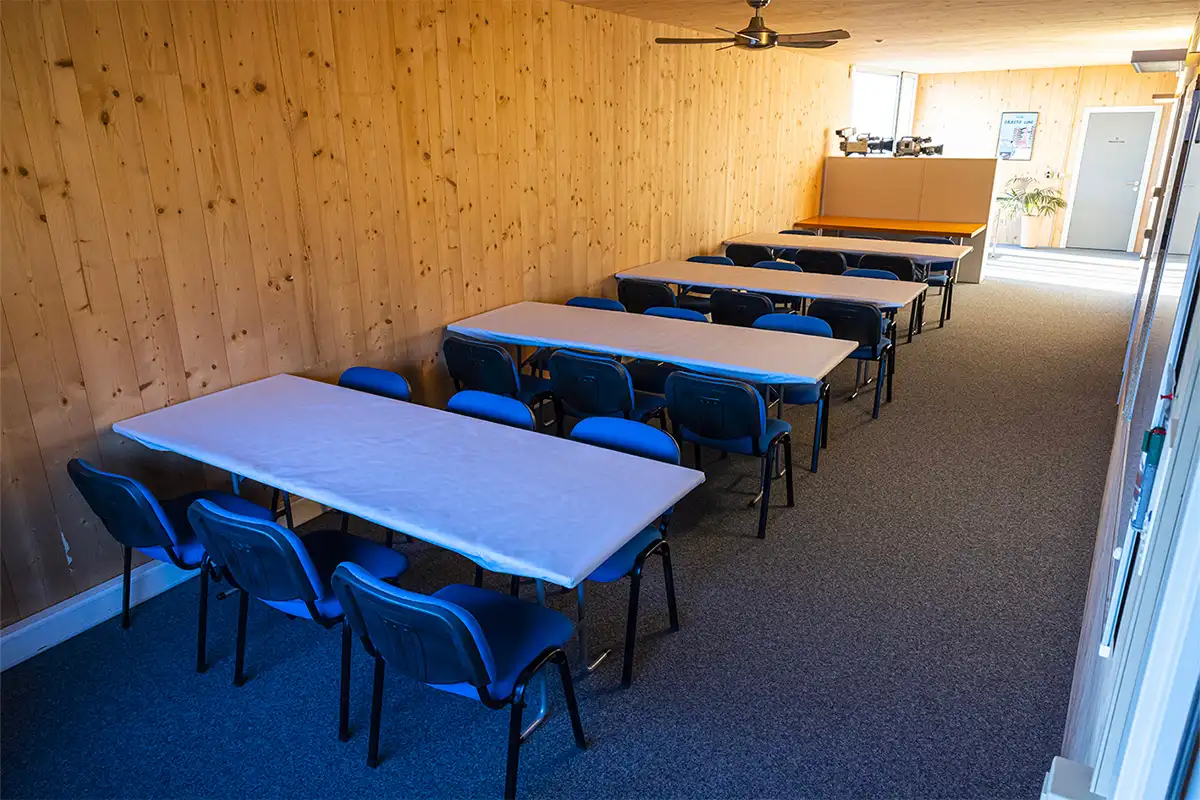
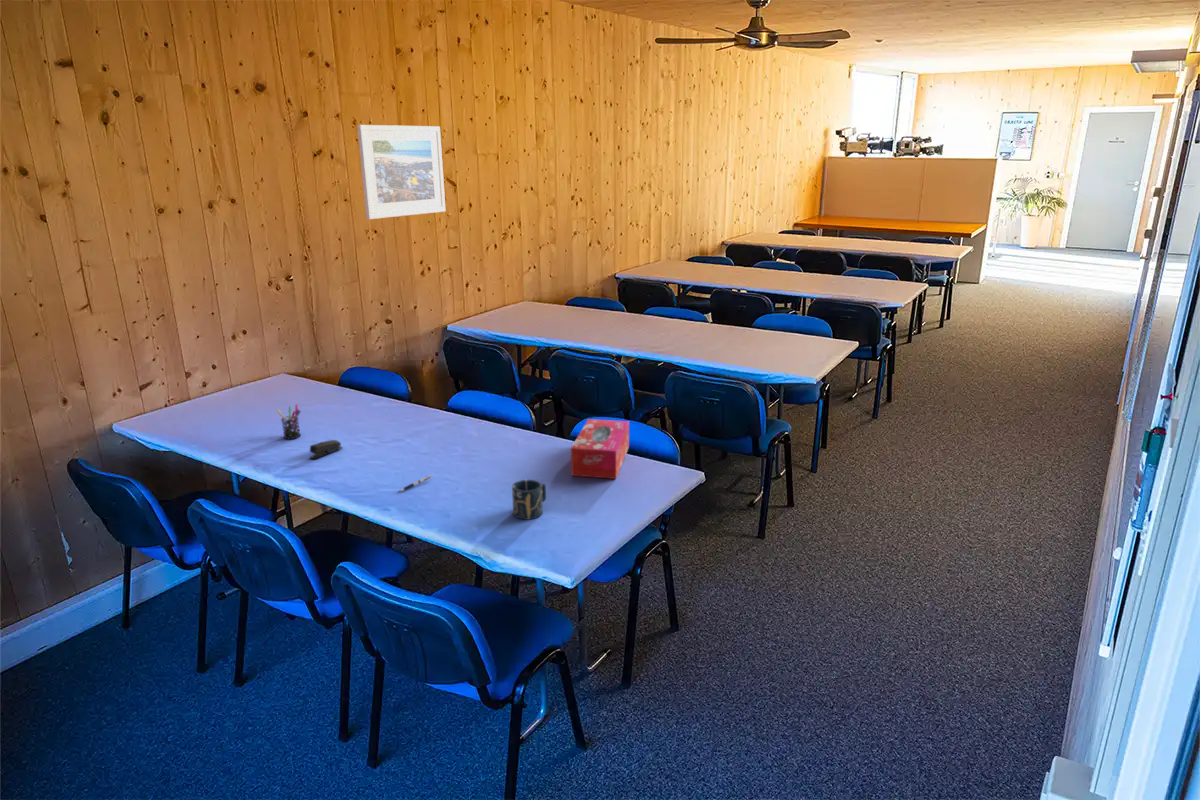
+ stapler (325, 446)
+ cup (530, 497)
+ tissue box (601, 447)
+ pen holder (291, 420)
+ pen (416, 483)
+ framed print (404, 171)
